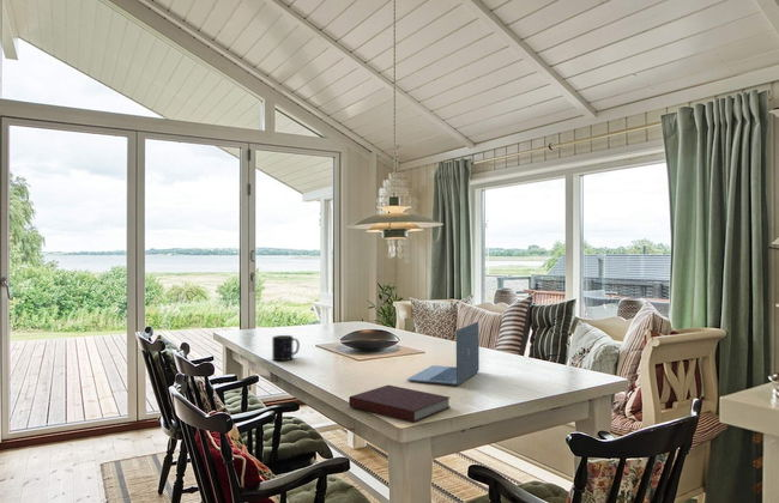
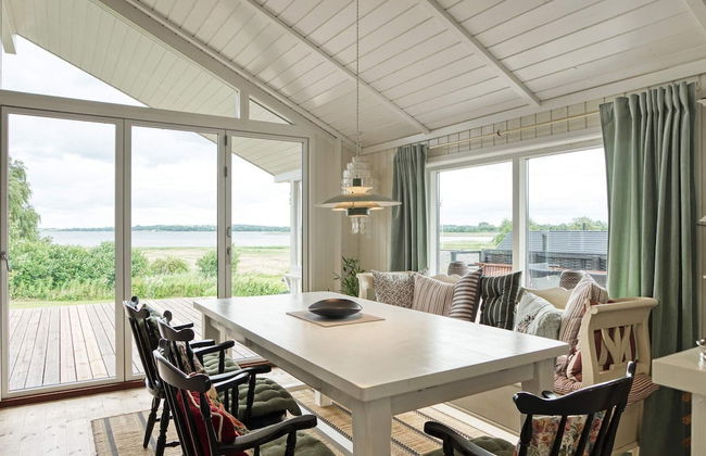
- laptop (457, 350)
- mug (286, 346)
- notebook (399, 401)
